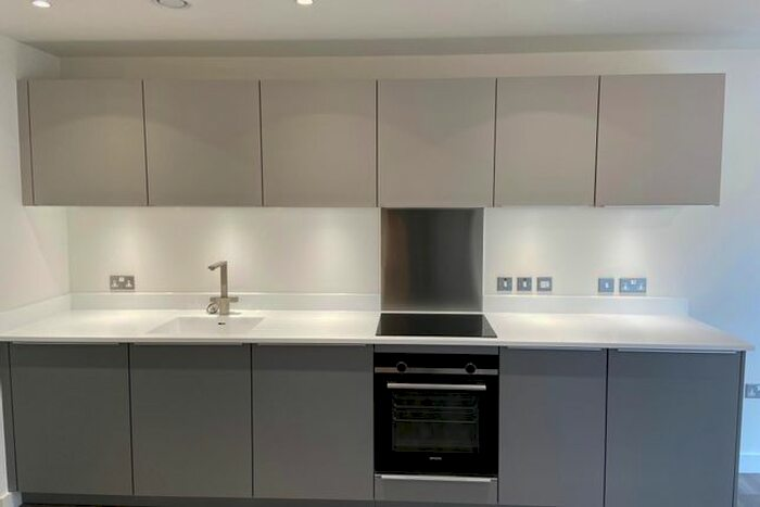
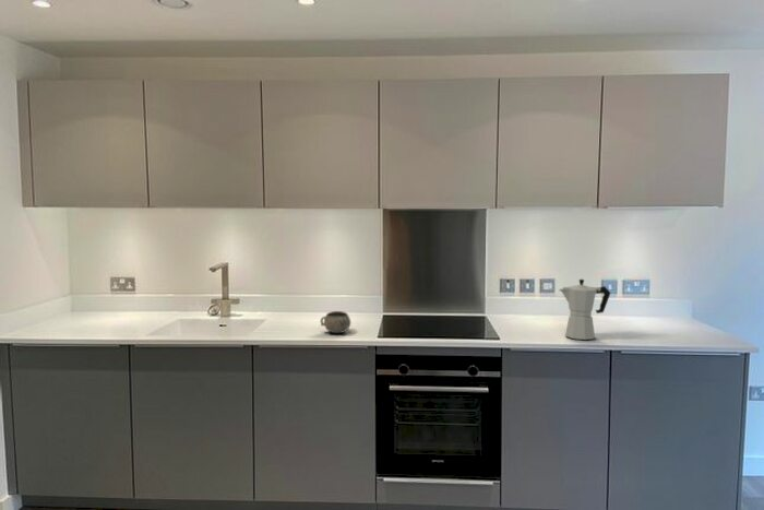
+ moka pot (584, 308)
+ decorative bowl (336, 322)
